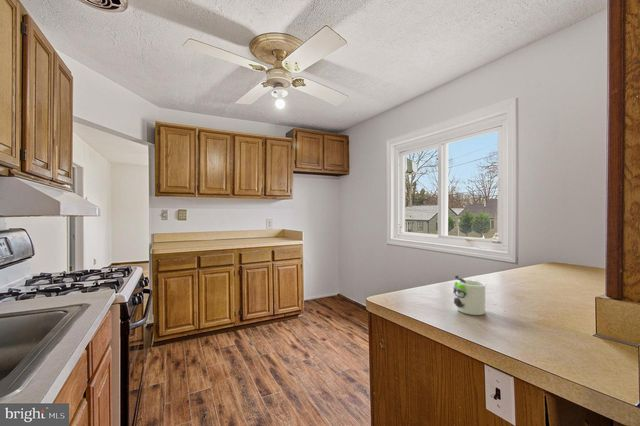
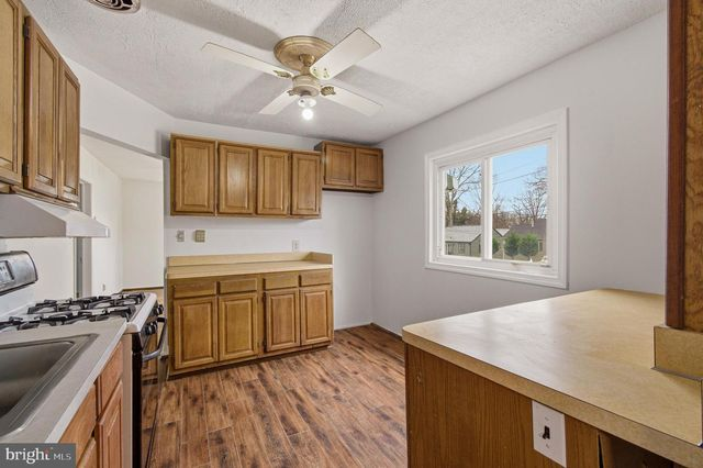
- mug (467, 292)
